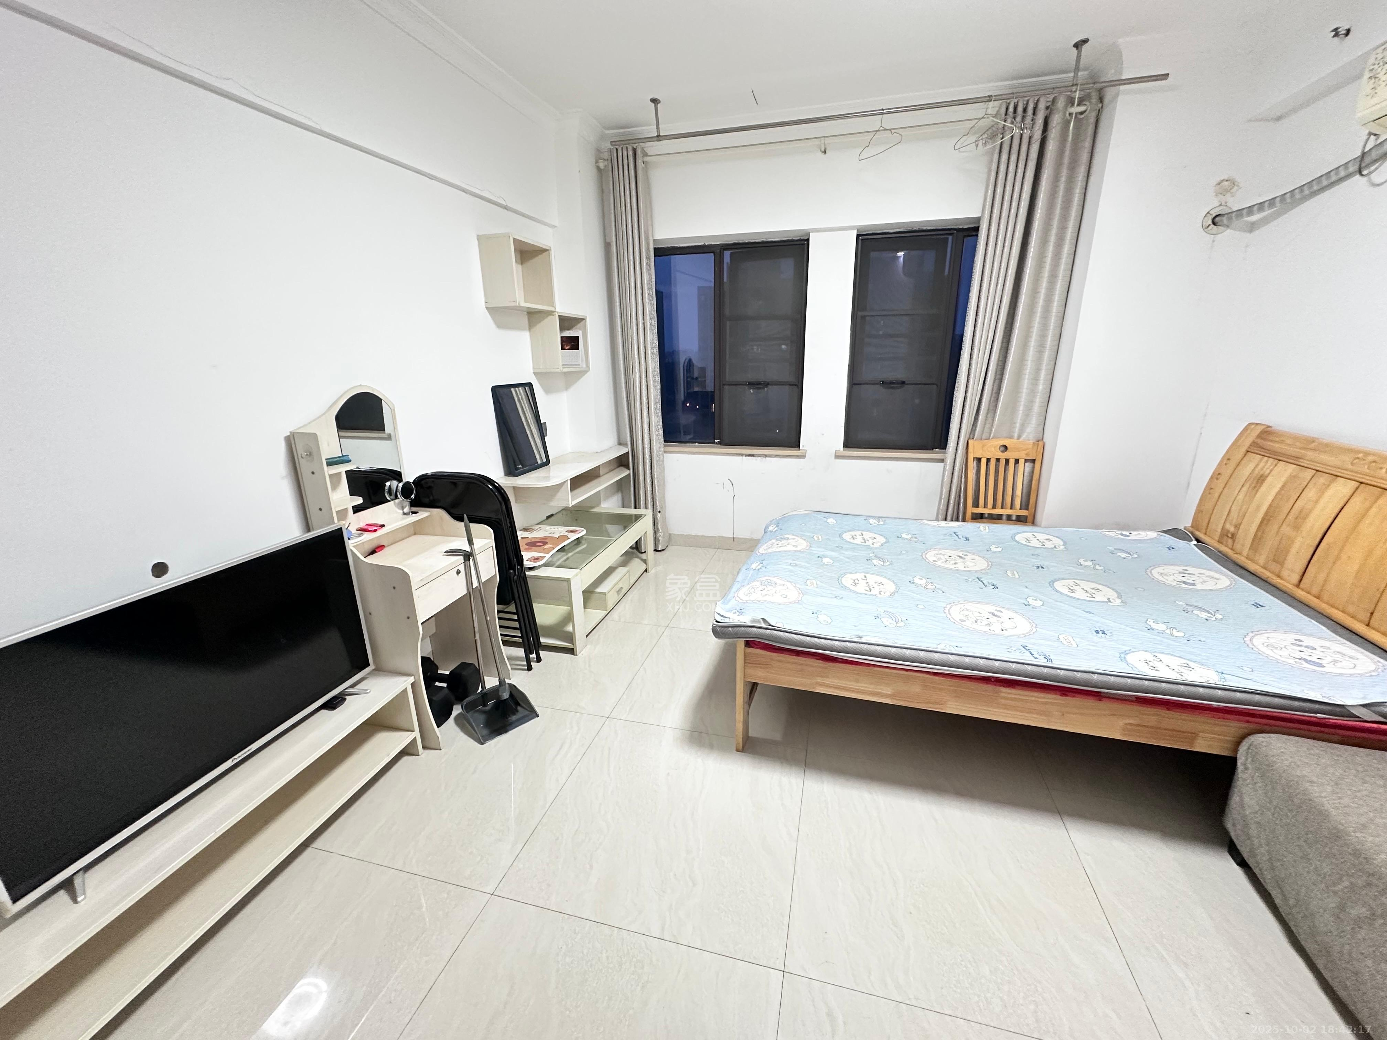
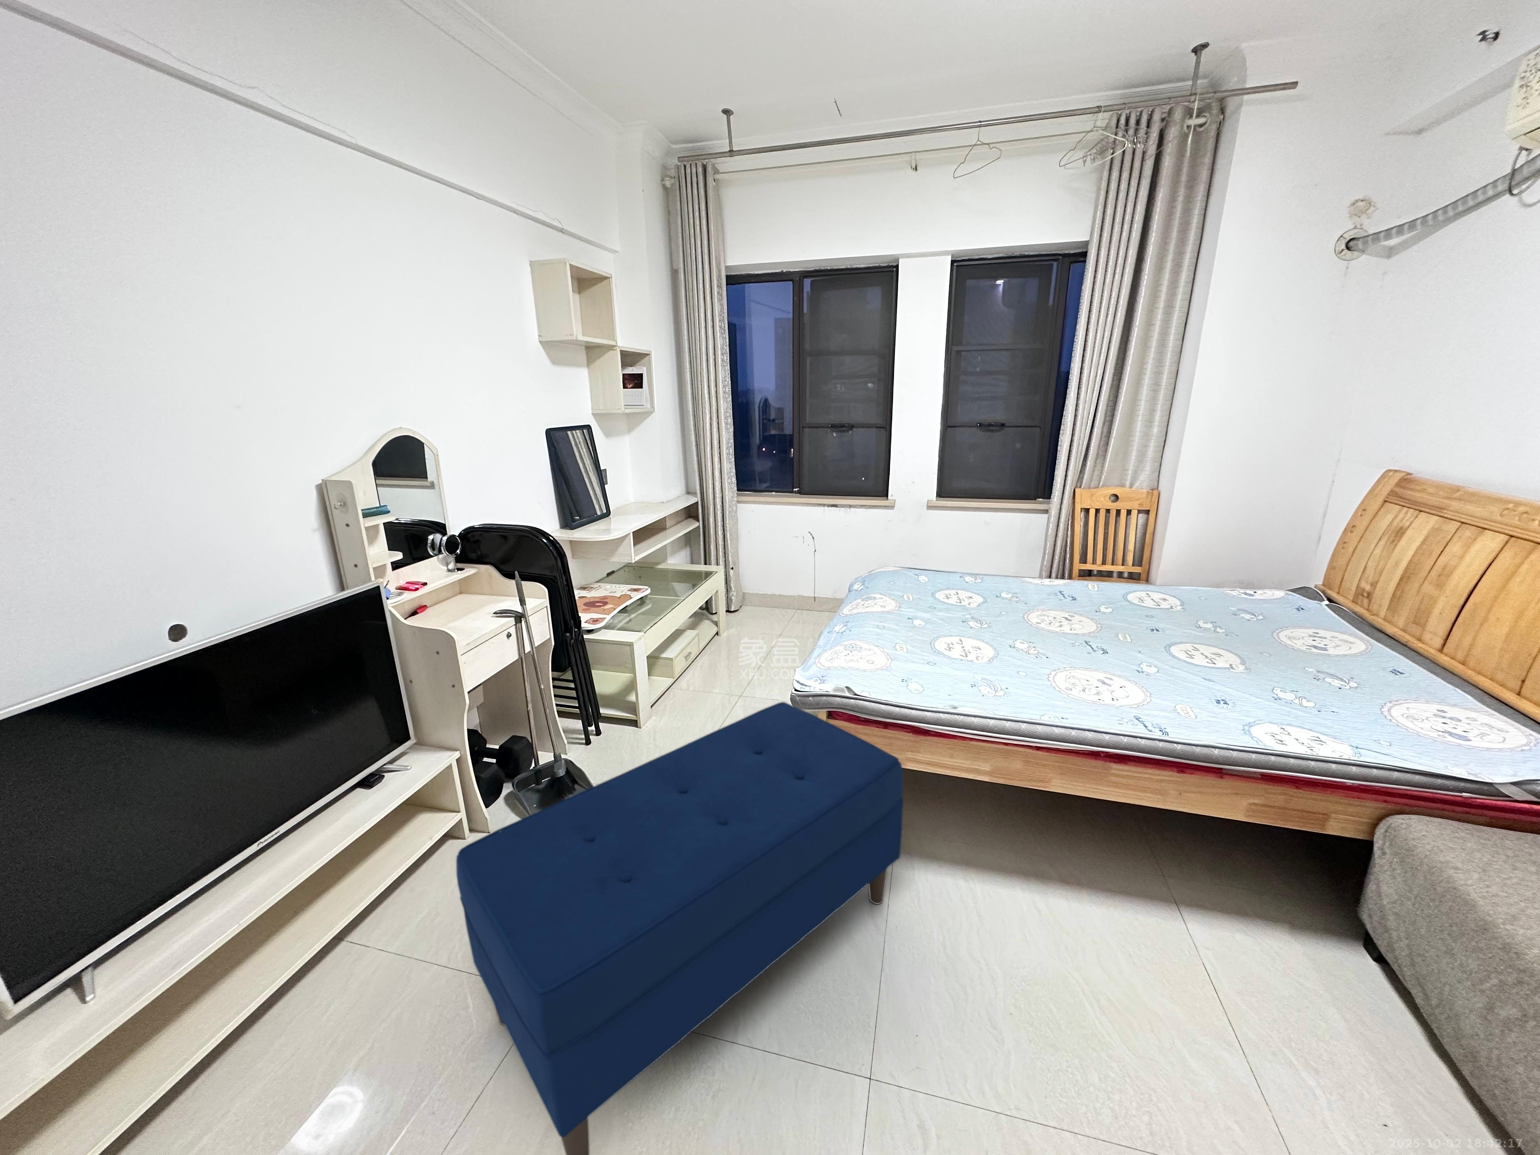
+ bench (706, 878)
